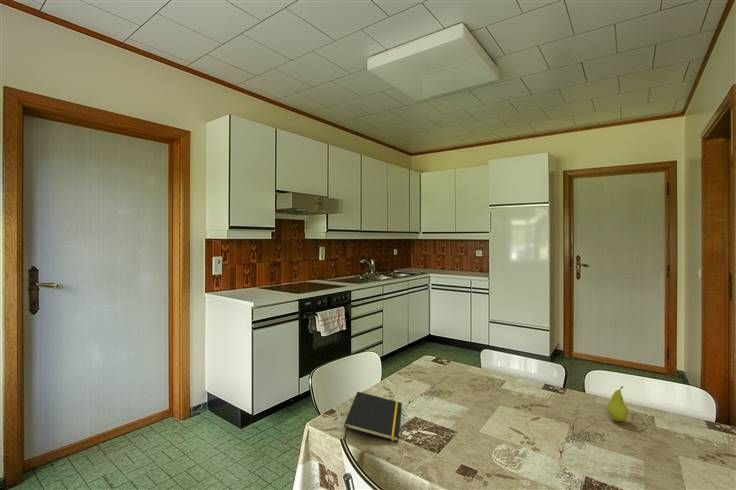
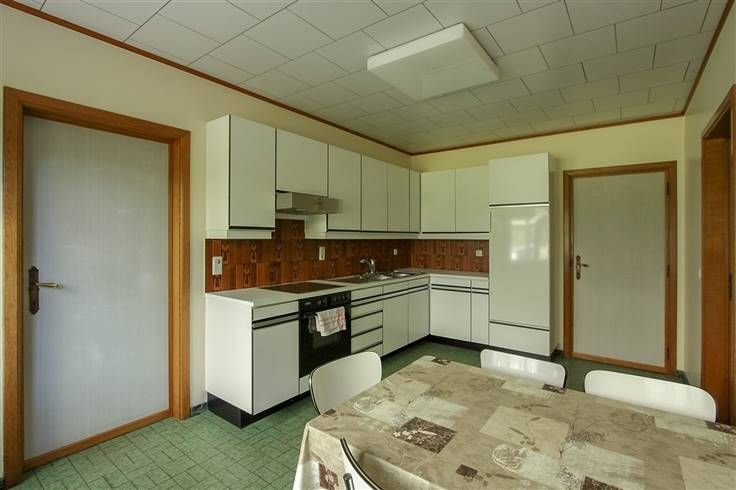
- fruit (617, 402)
- notepad (375, 414)
